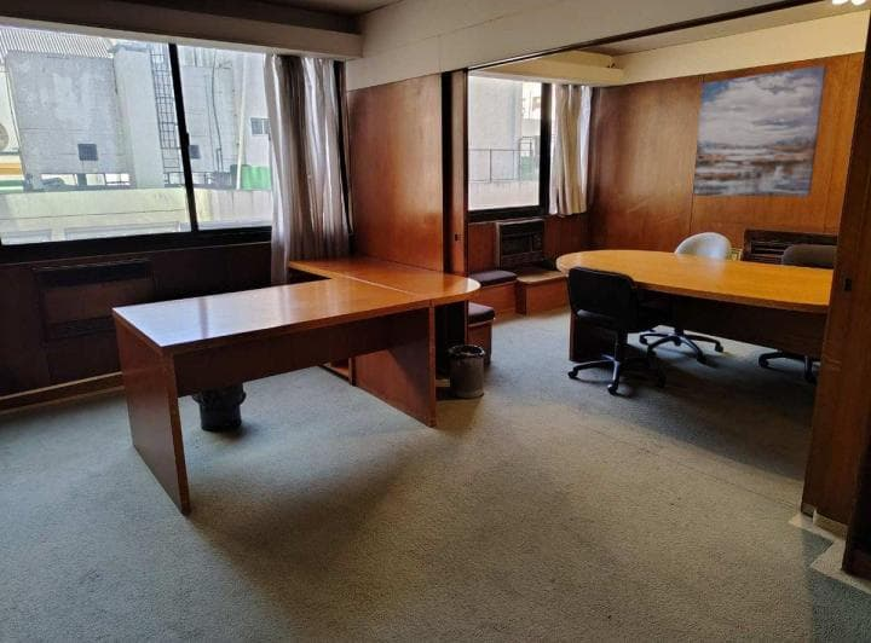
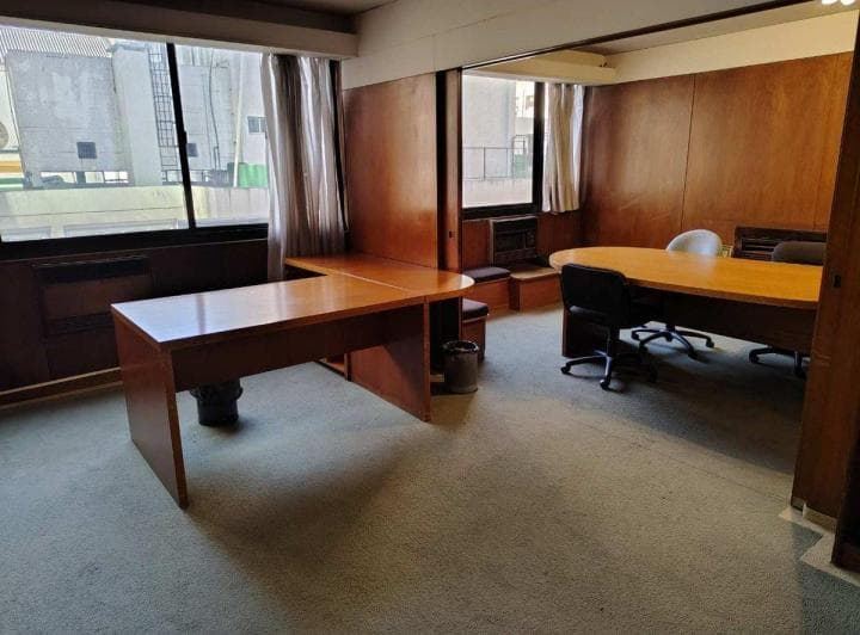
- wall art (752, 137)
